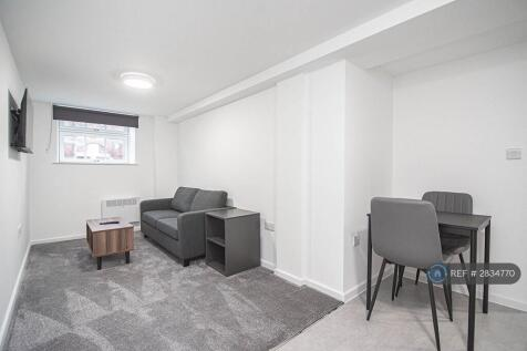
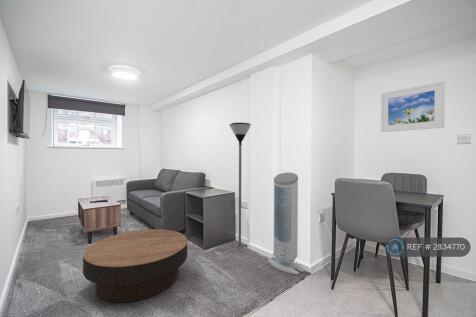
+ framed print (410, 109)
+ floor lamp (240, 184)
+ coffee table (139, 261)
+ air purifier (285, 219)
